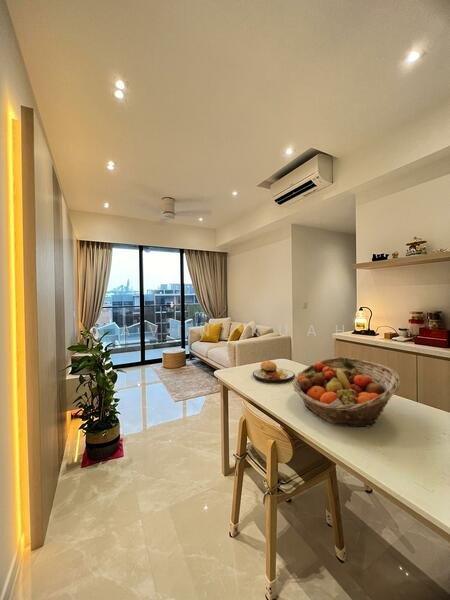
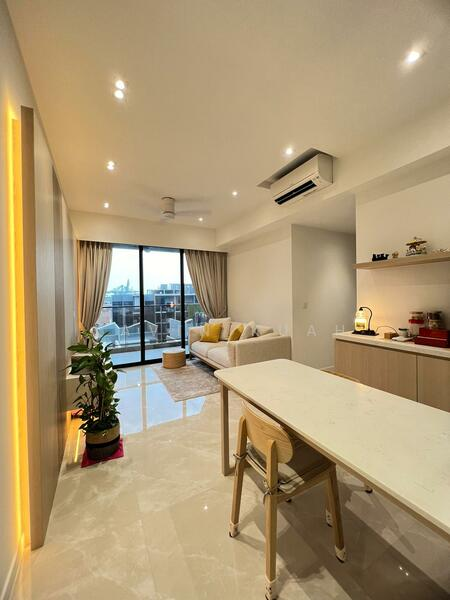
- plate (273, 365)
- fruit basket (341, 387)
